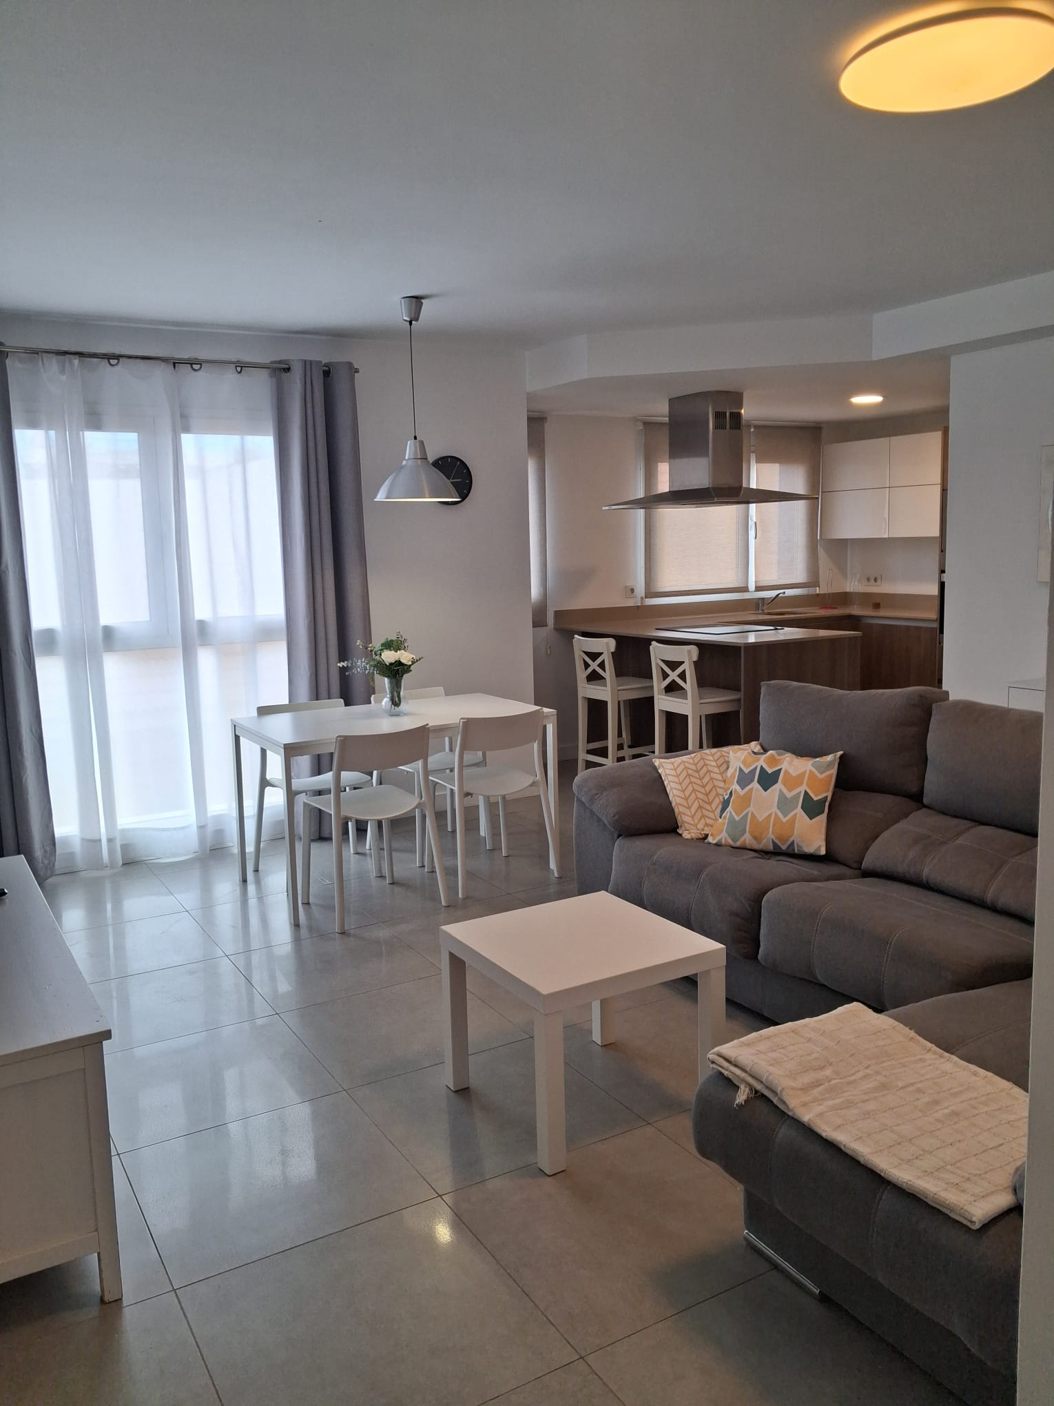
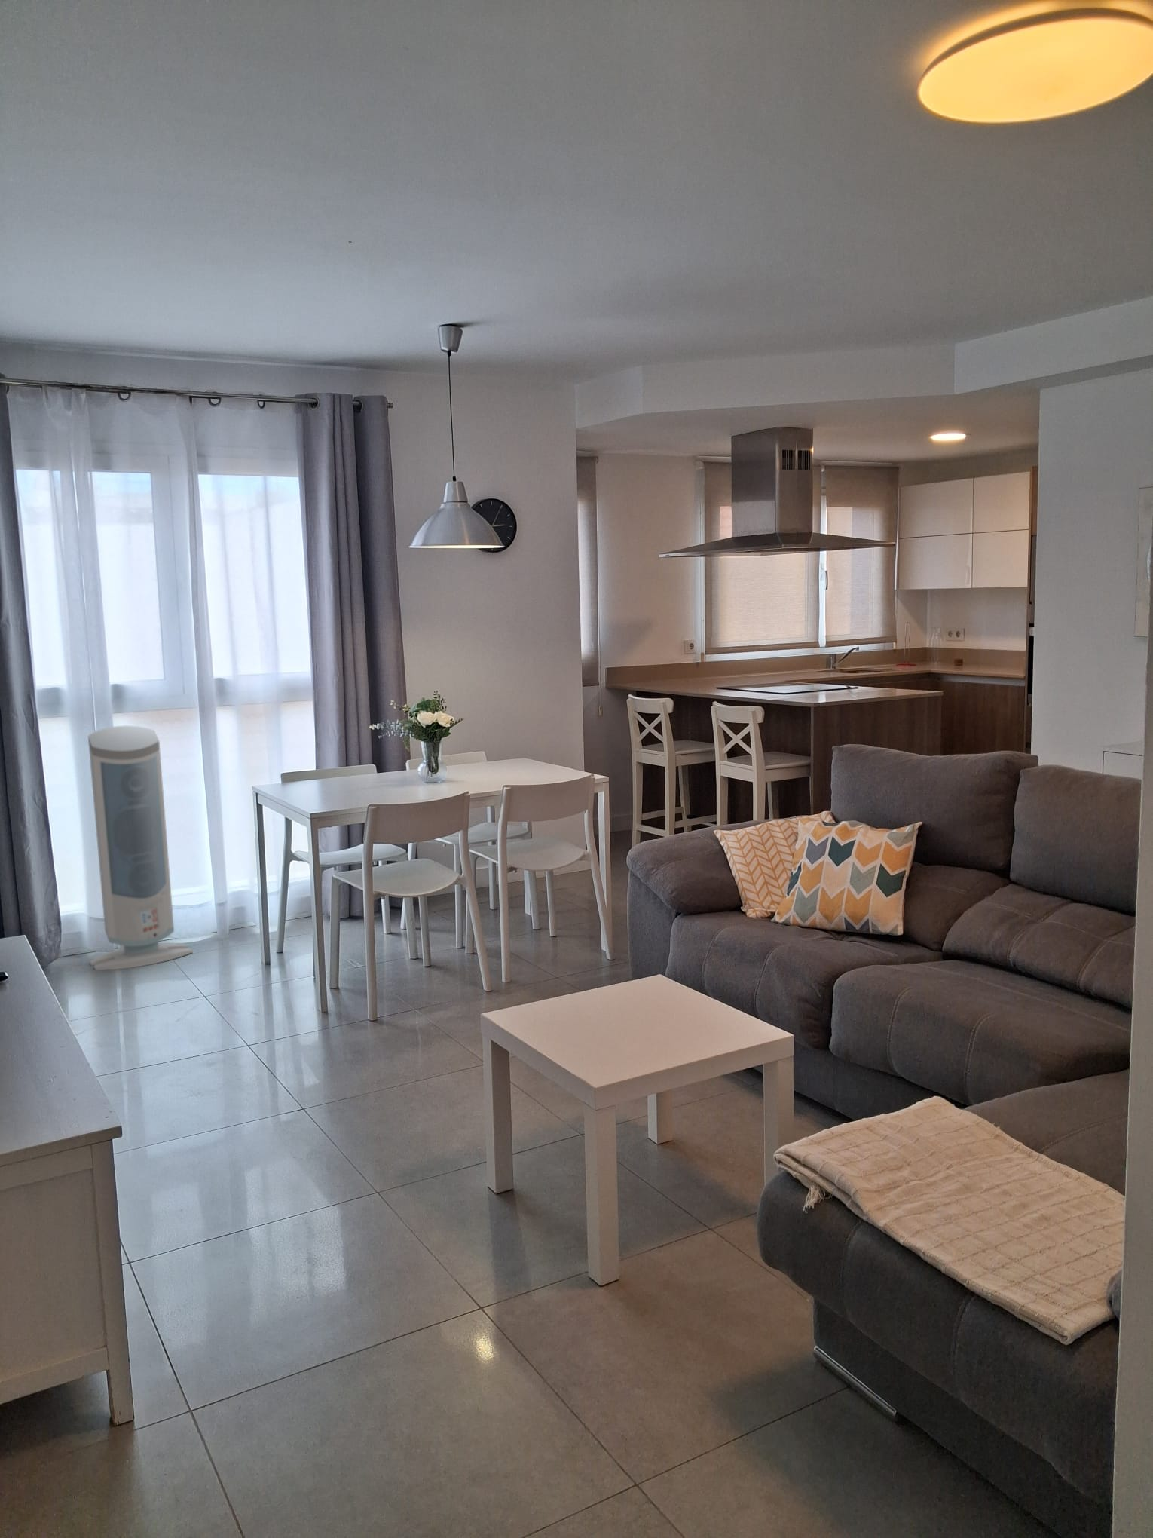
+ air purifier (132, 844)
